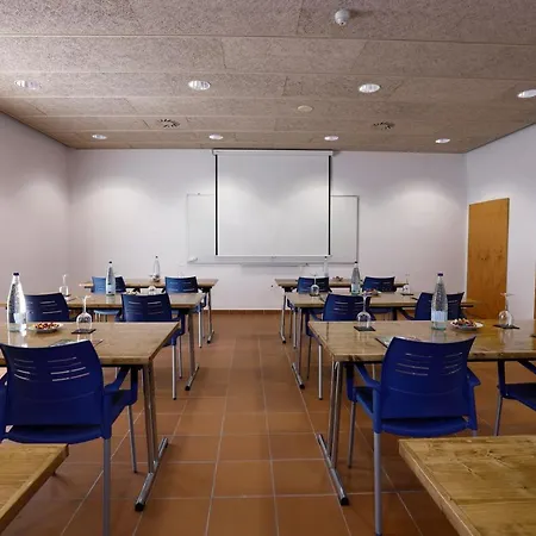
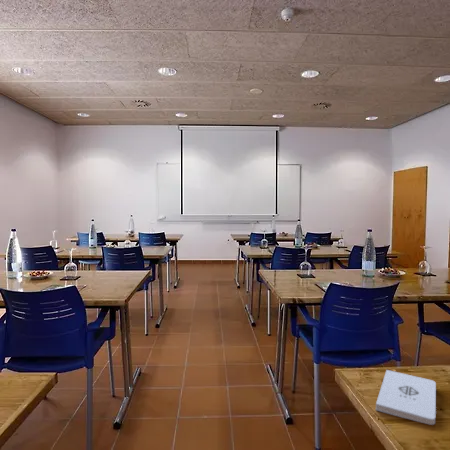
+ notepad (407, 394)
